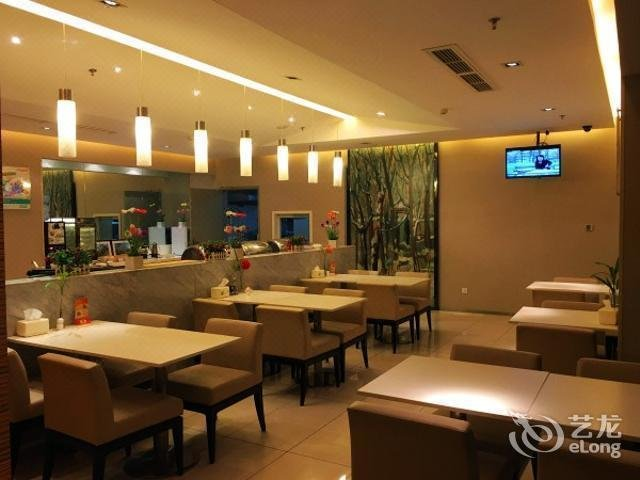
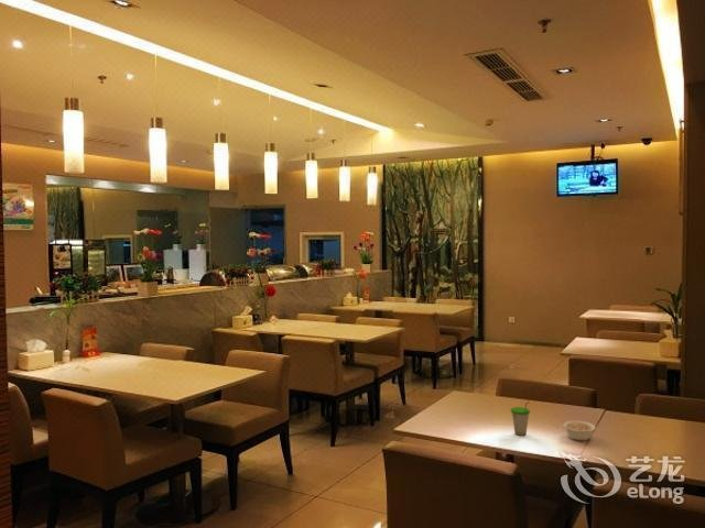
+ cup (520, 416)
+ legume (578, 430)
